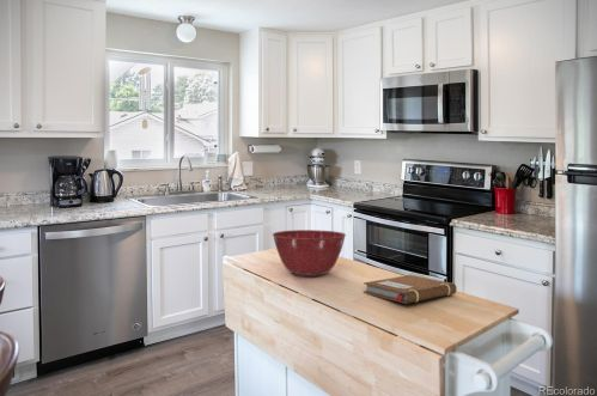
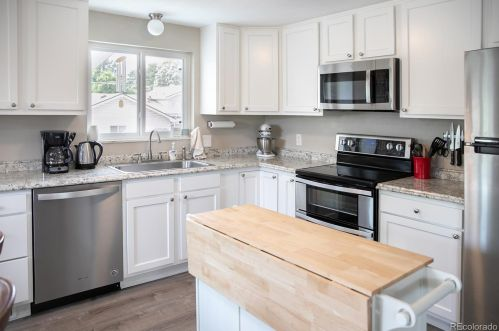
- mixing bowl (309, 252)
- notebook (408, 288)
